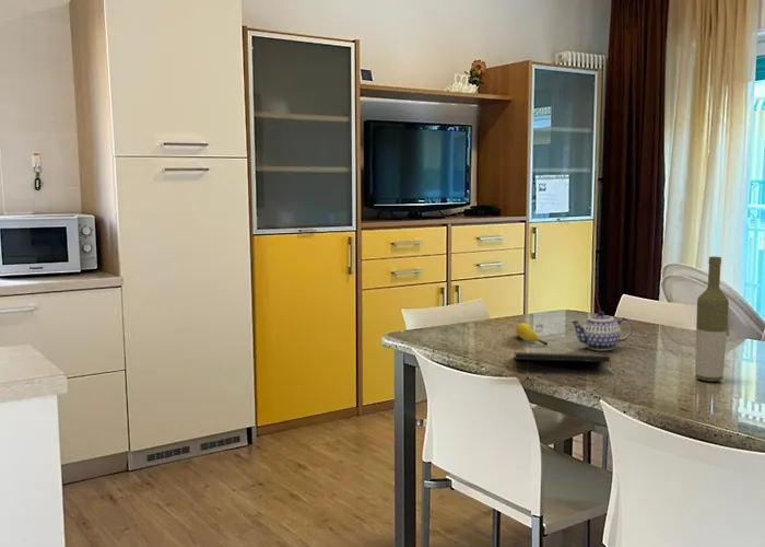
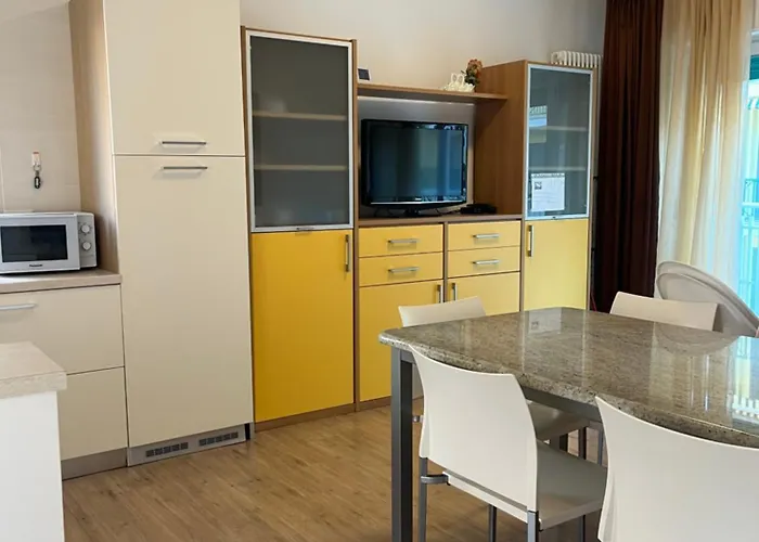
- bottle (711, 318)
- teapot (601, 329)
- notepad (558, 357)
- fruit (528, 330)
